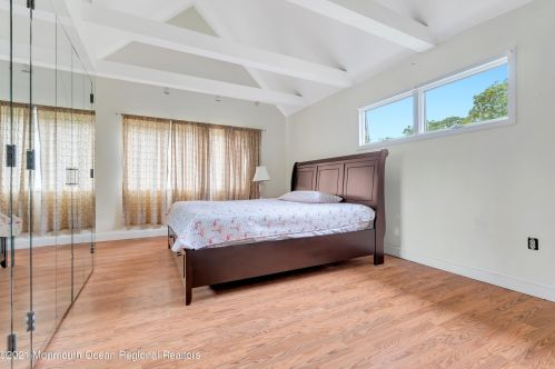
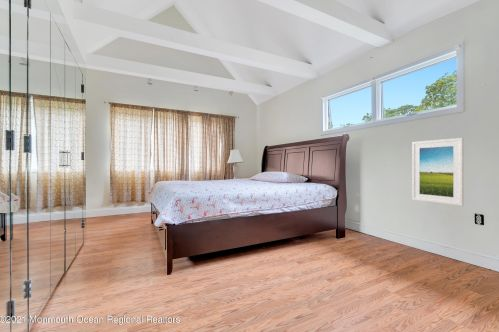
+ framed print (435, 171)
